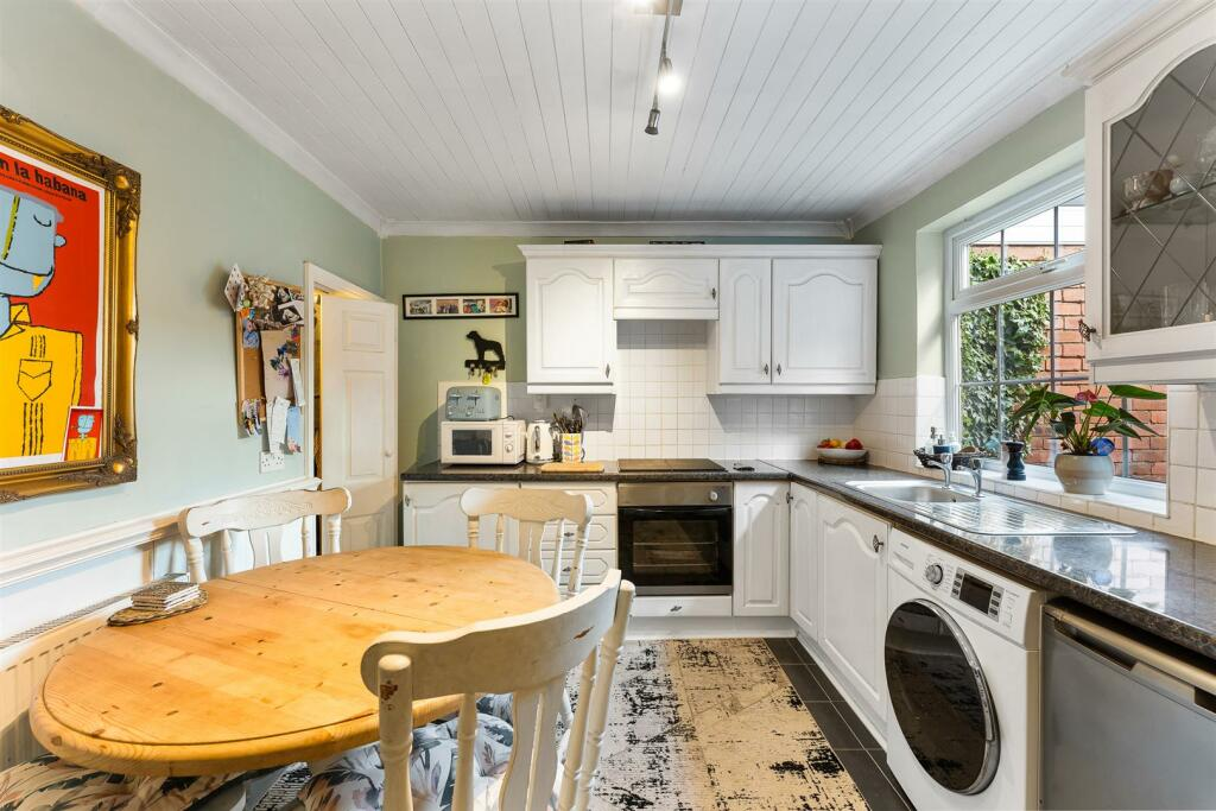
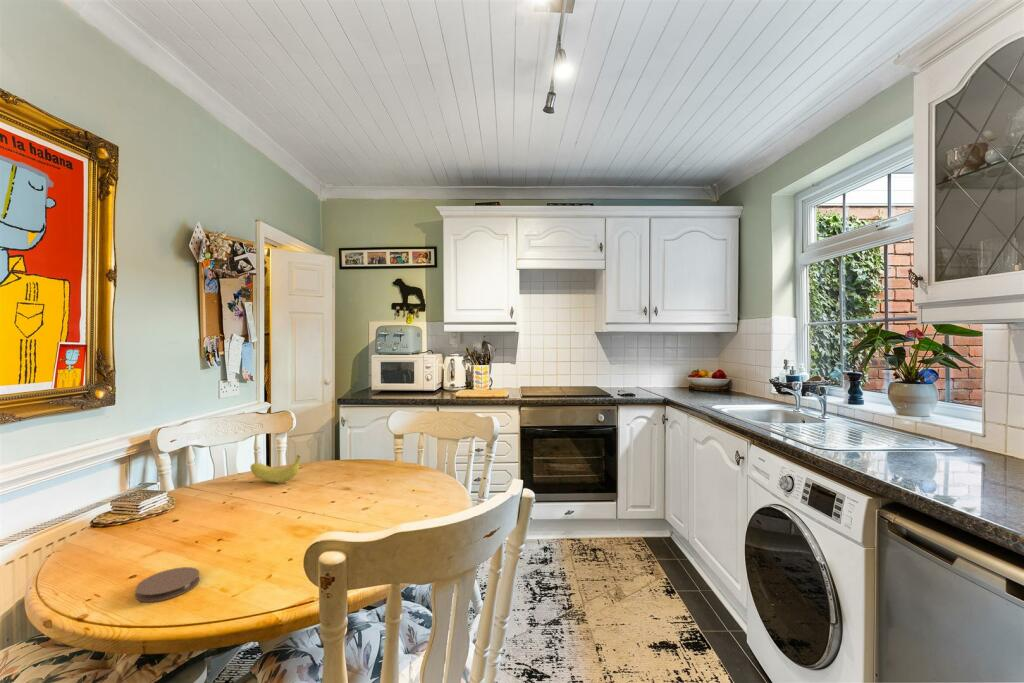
+ coaster (168, 583)
+ fruit (275, 468)
